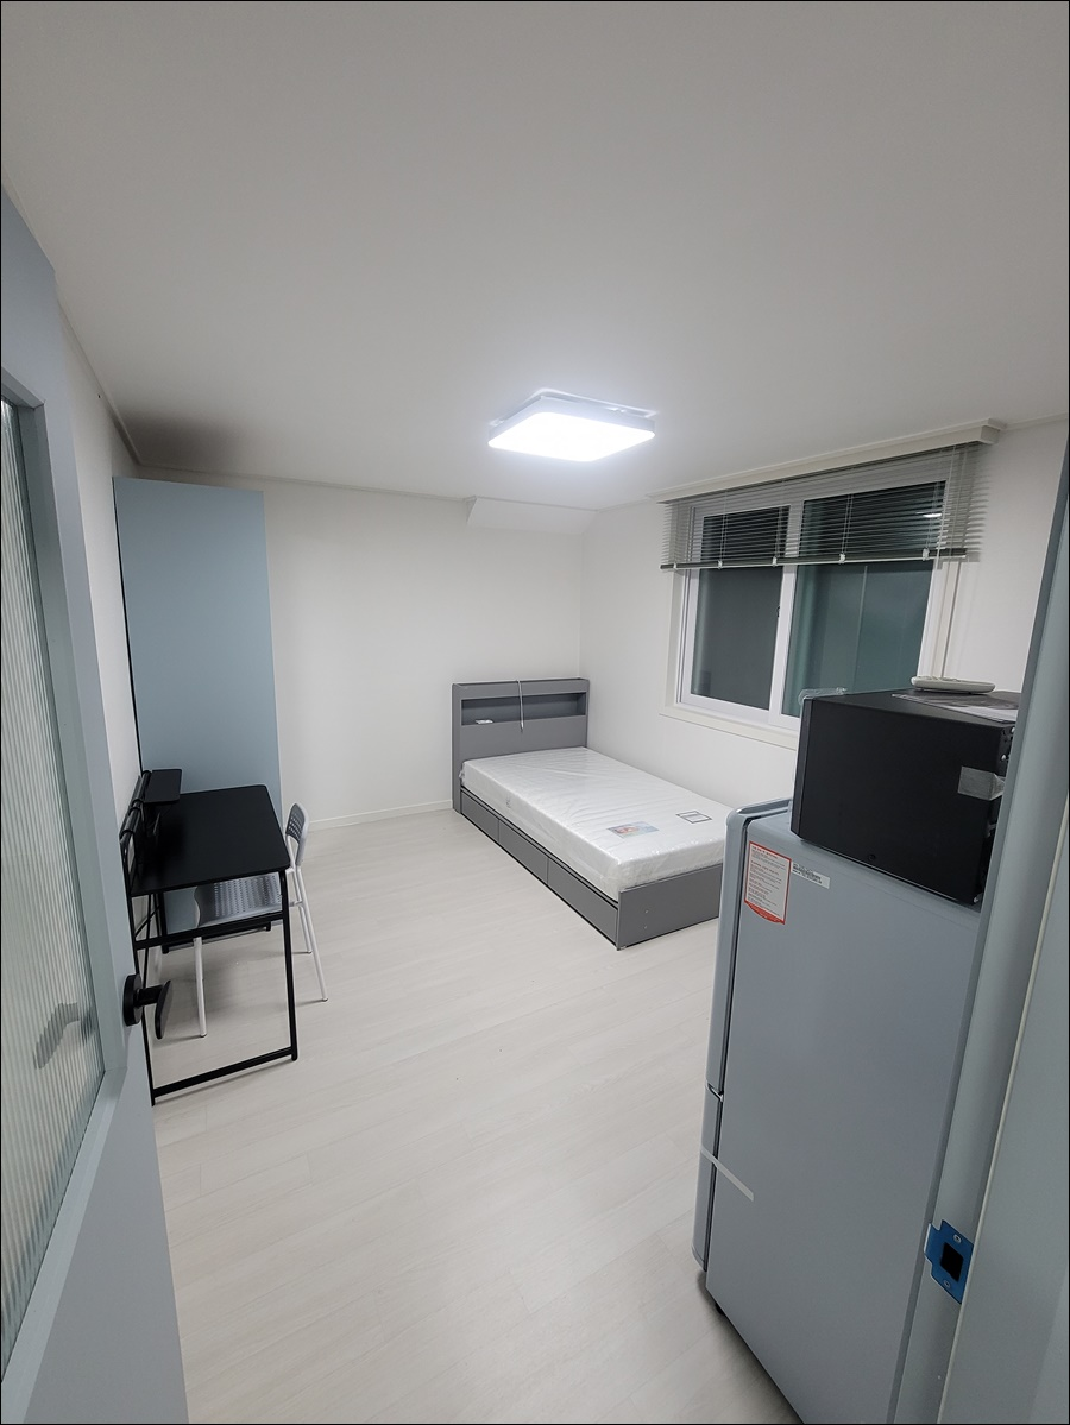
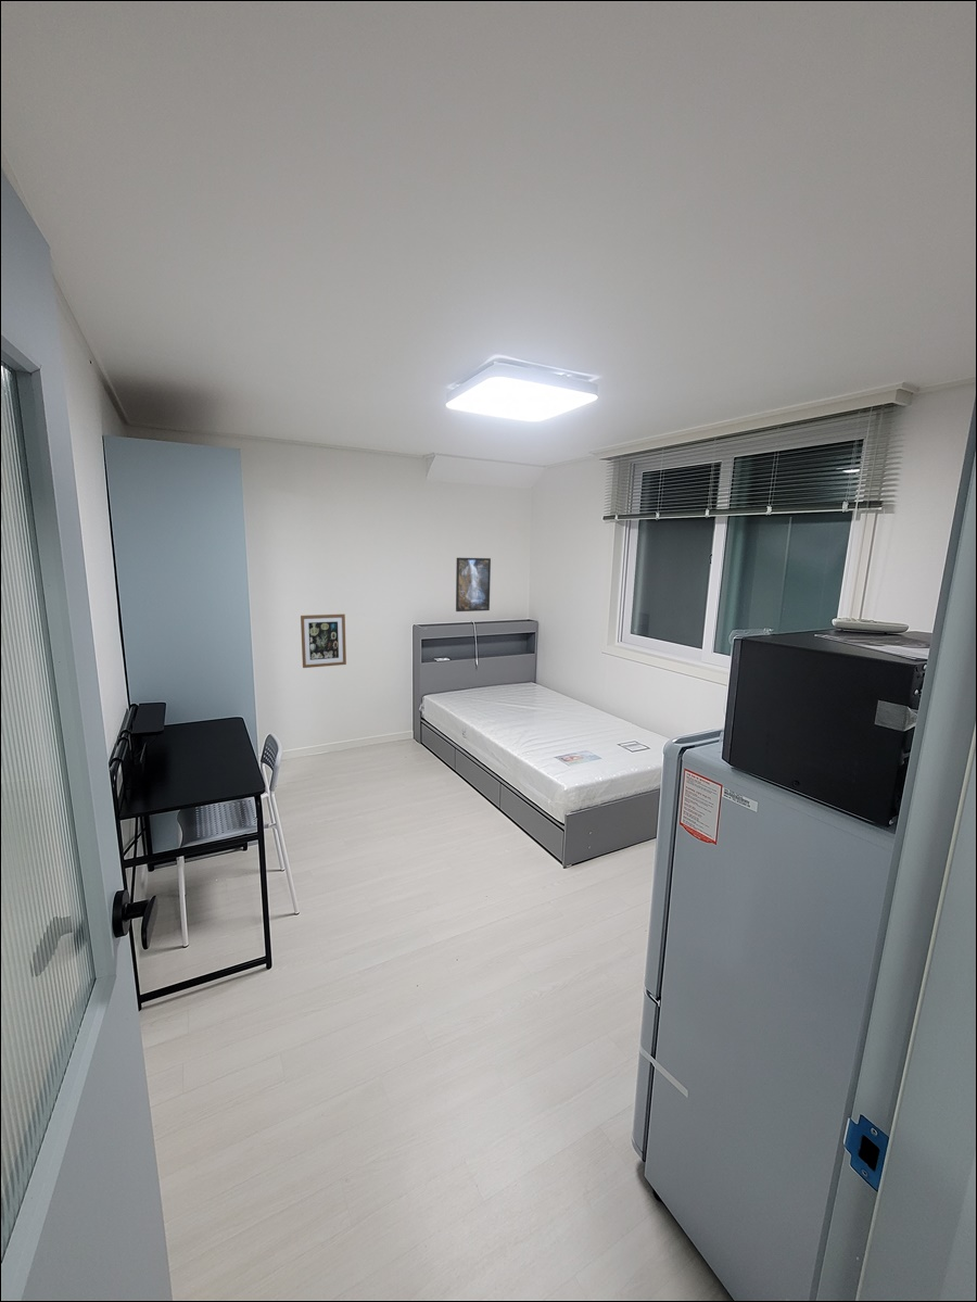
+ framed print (473, 584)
+ wall art (323, 641)
